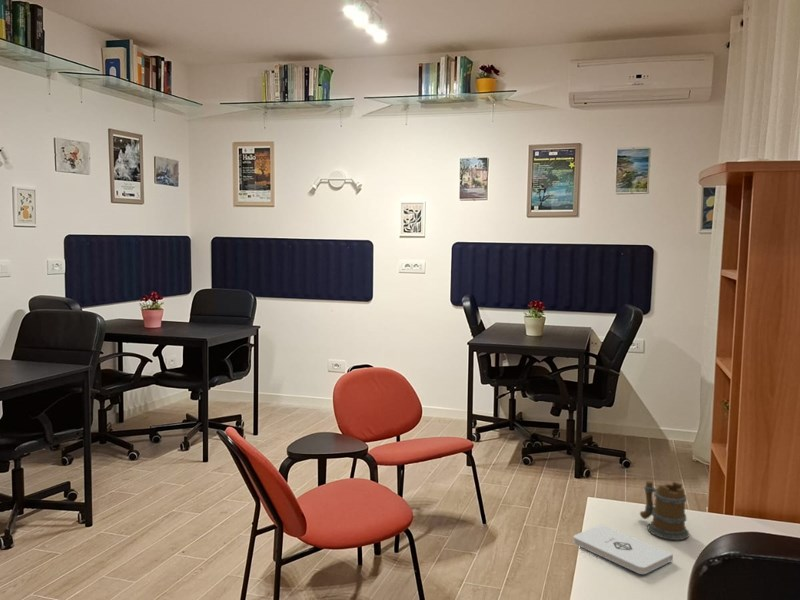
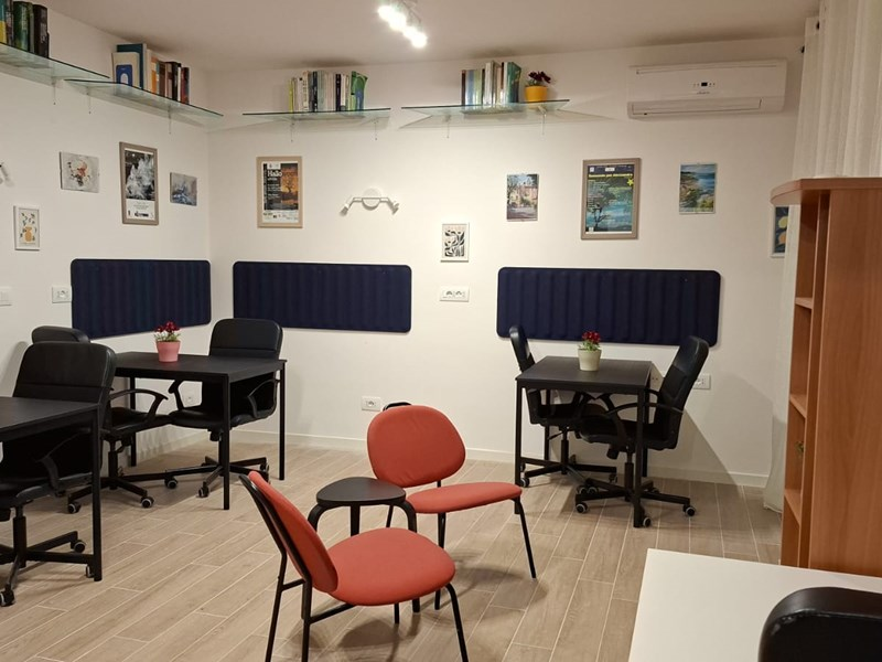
- notepad (620, 548)
- mug (663, 505)
